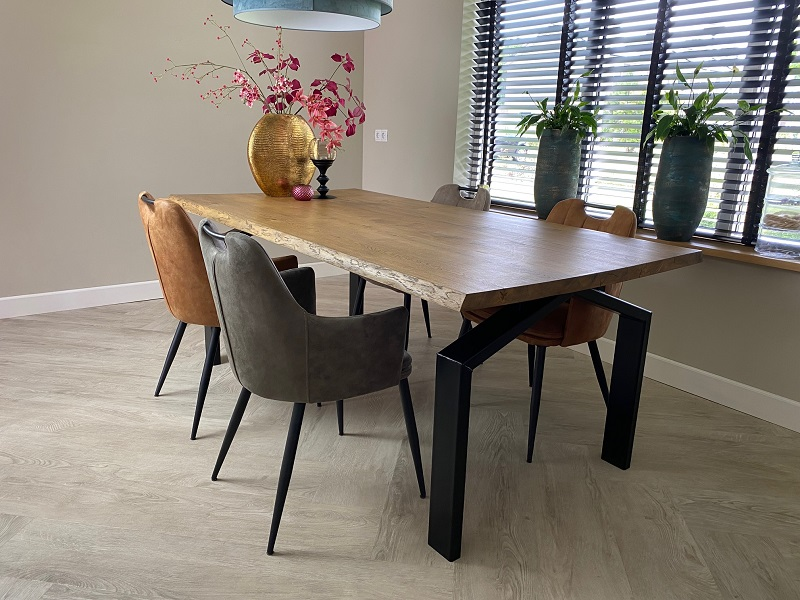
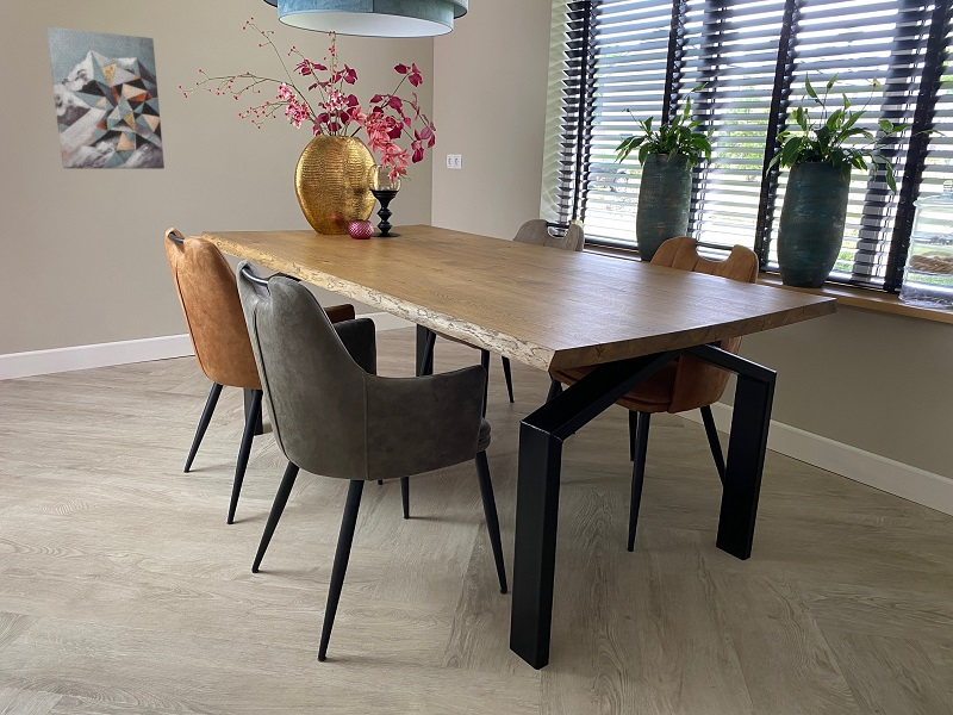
+ wall art (108, 101)
